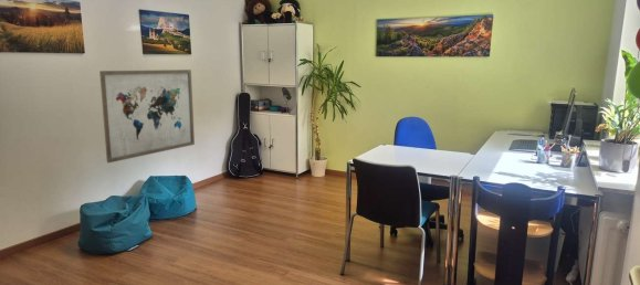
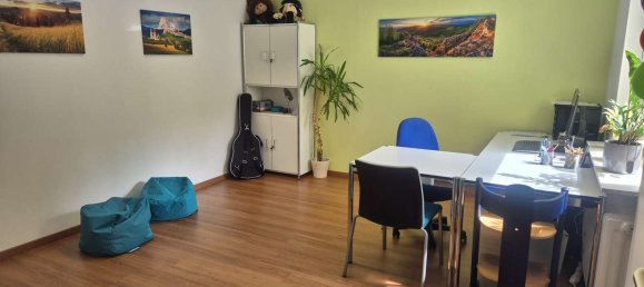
- wall art (153, 112)
